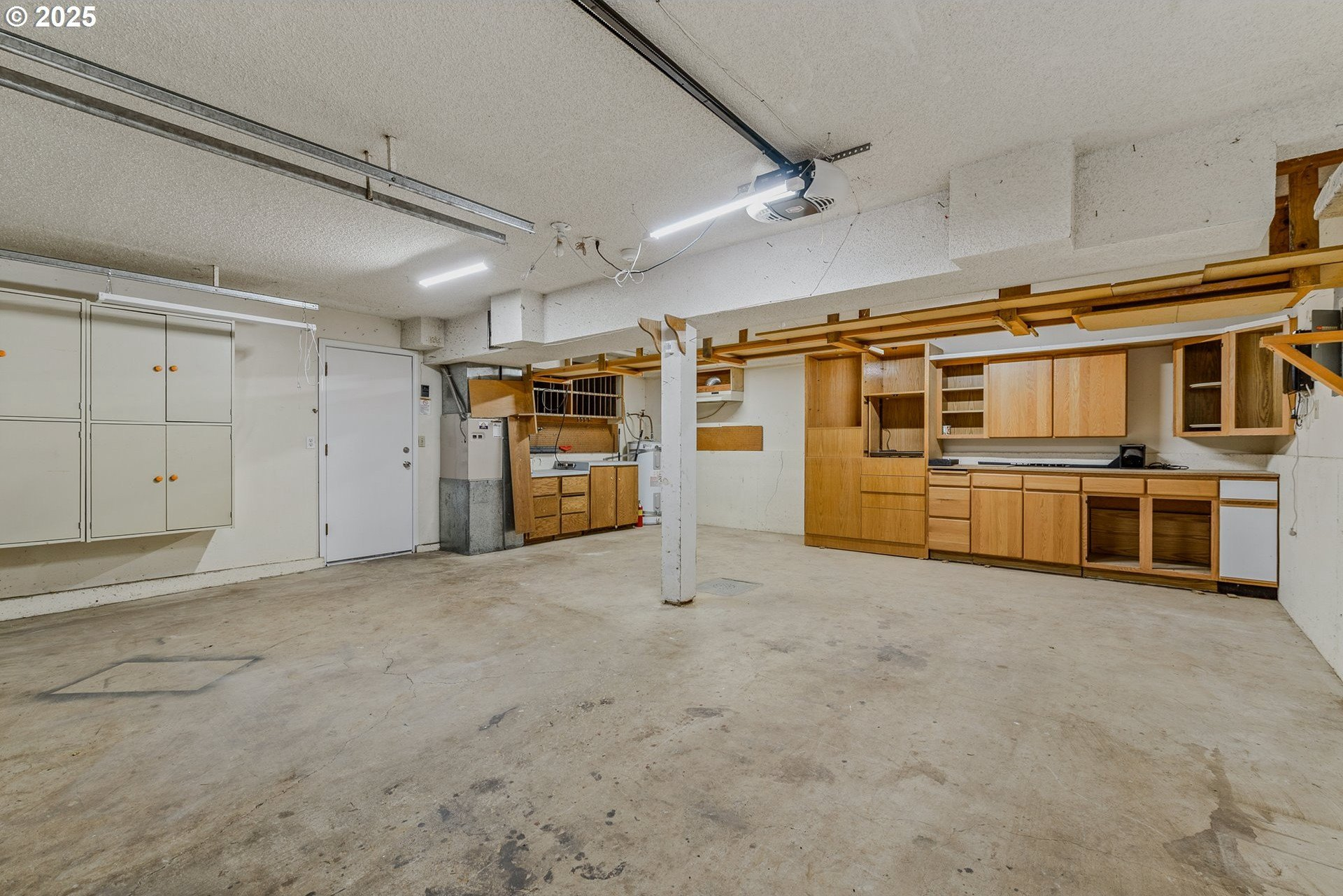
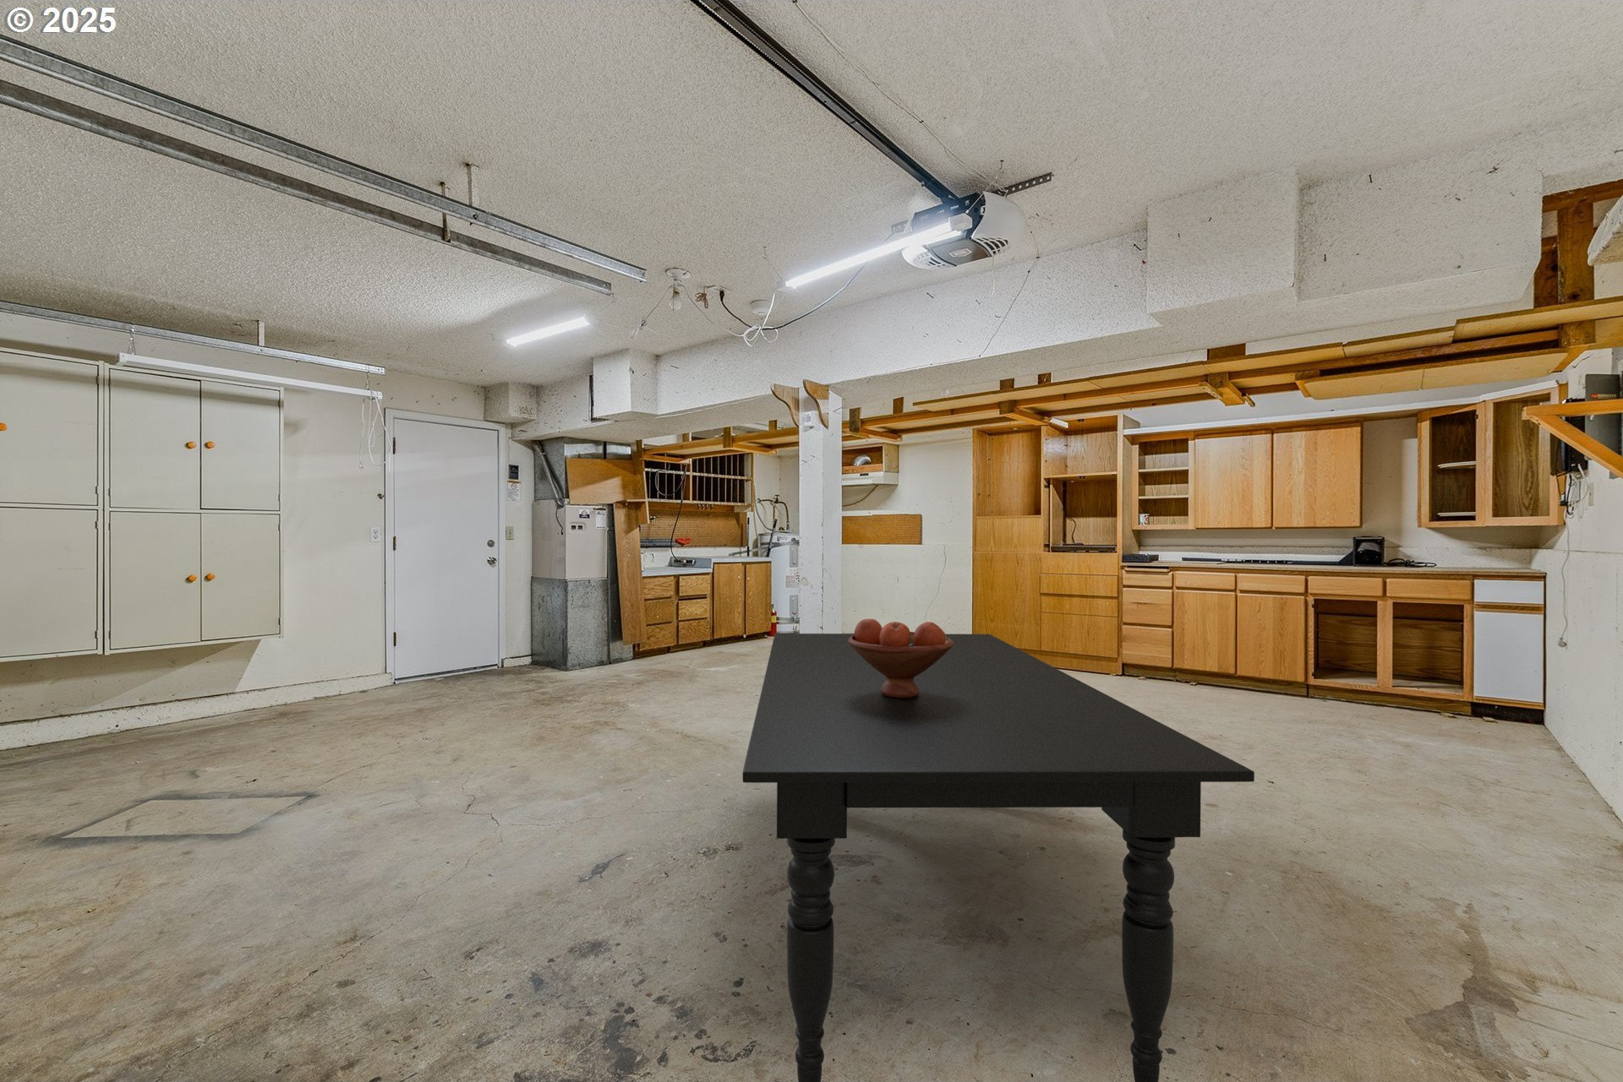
+ fruit bowl (899, 655)
+ dining table (916, 785)
